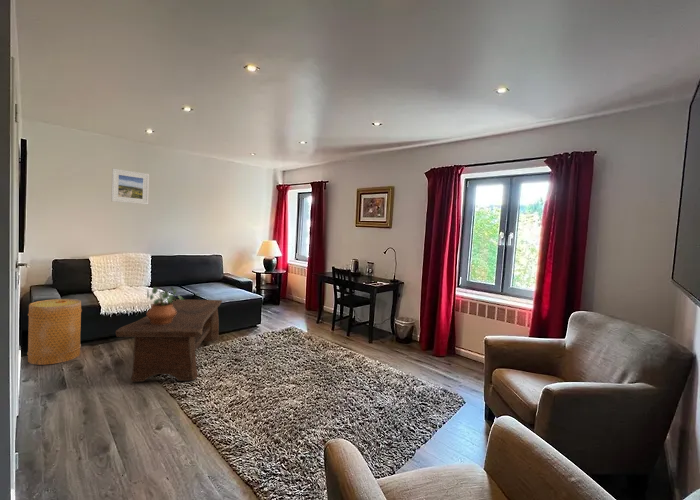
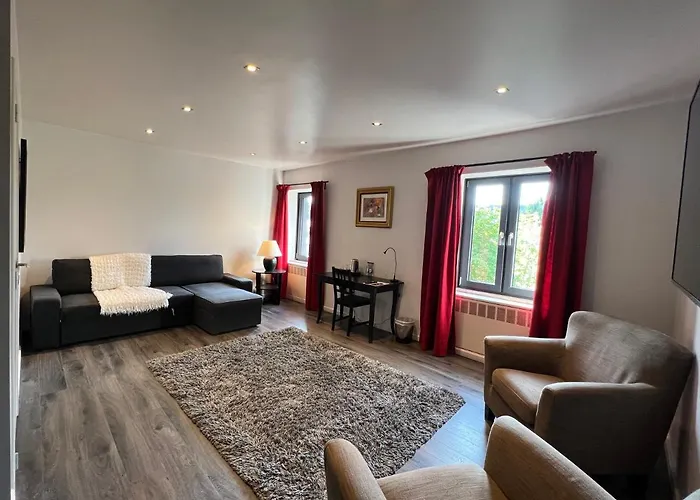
- coffee table (181, 335)
- potted plant (165, 304)
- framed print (130, 187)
- basket (55, 330)
